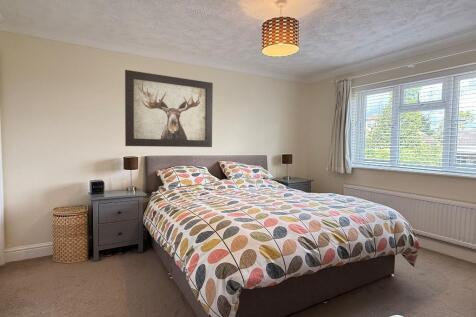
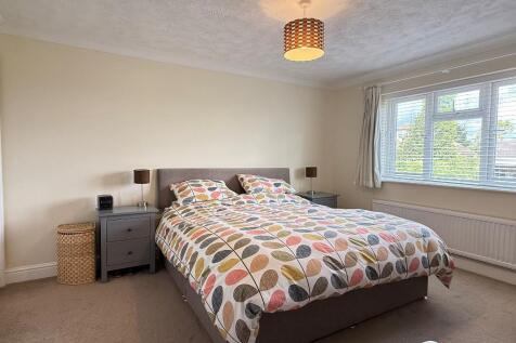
- wall art (172, 112)
